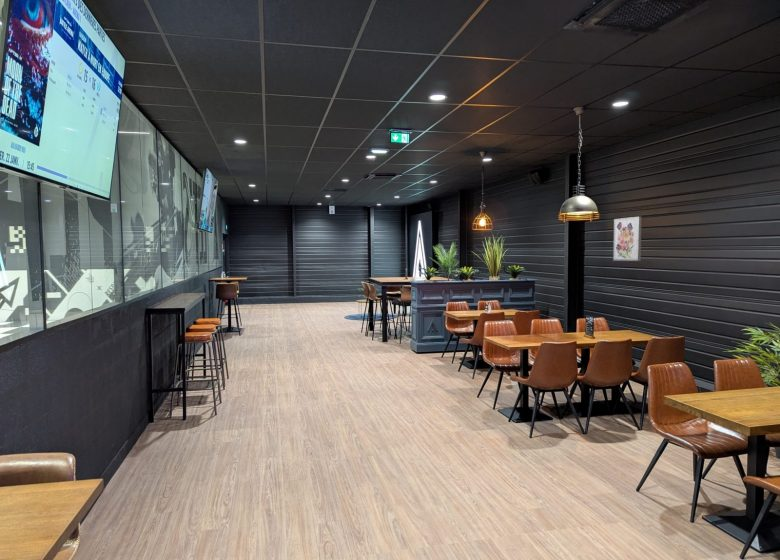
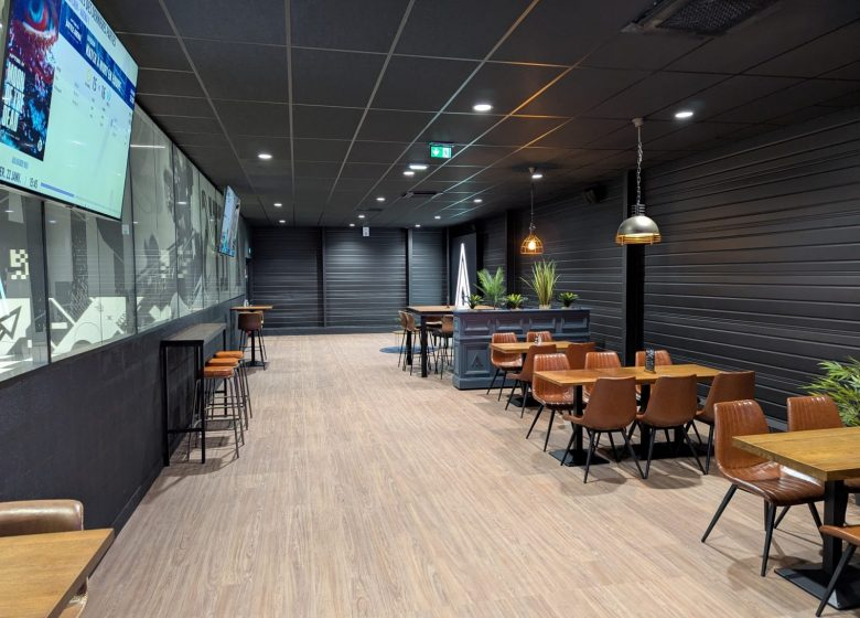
- wall art (626, 239)
